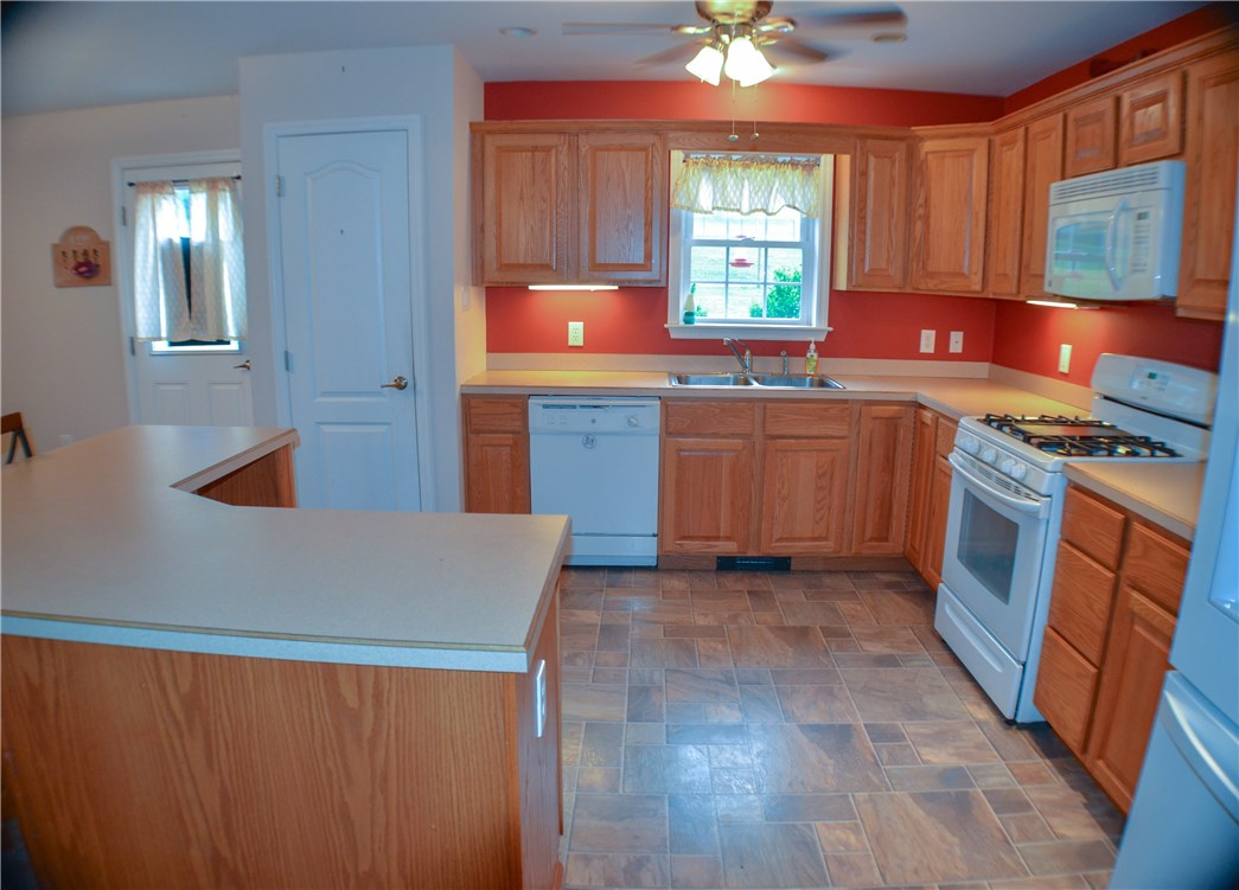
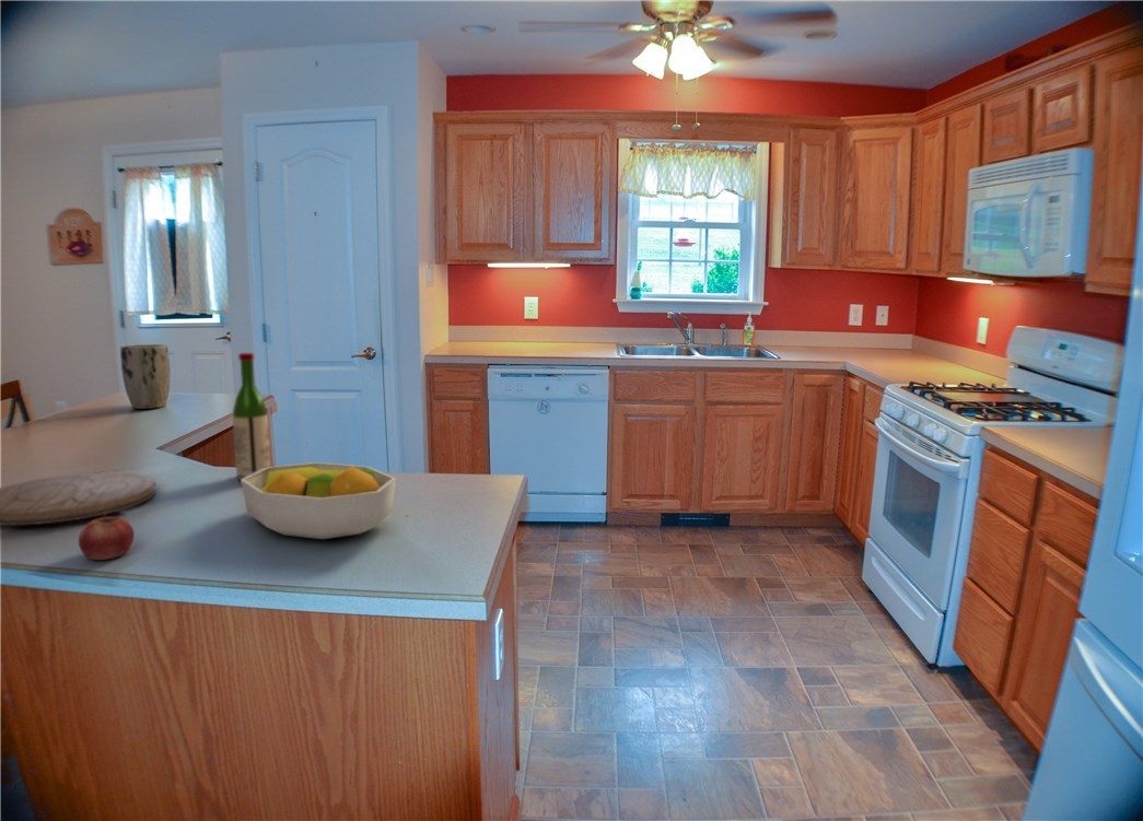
+ cutting board (68, 495)
+ wine bottle (249, 415)
+ apple (106, 532)
+ fruit bowl (319, 491)
+ plant pot (145, 376)
